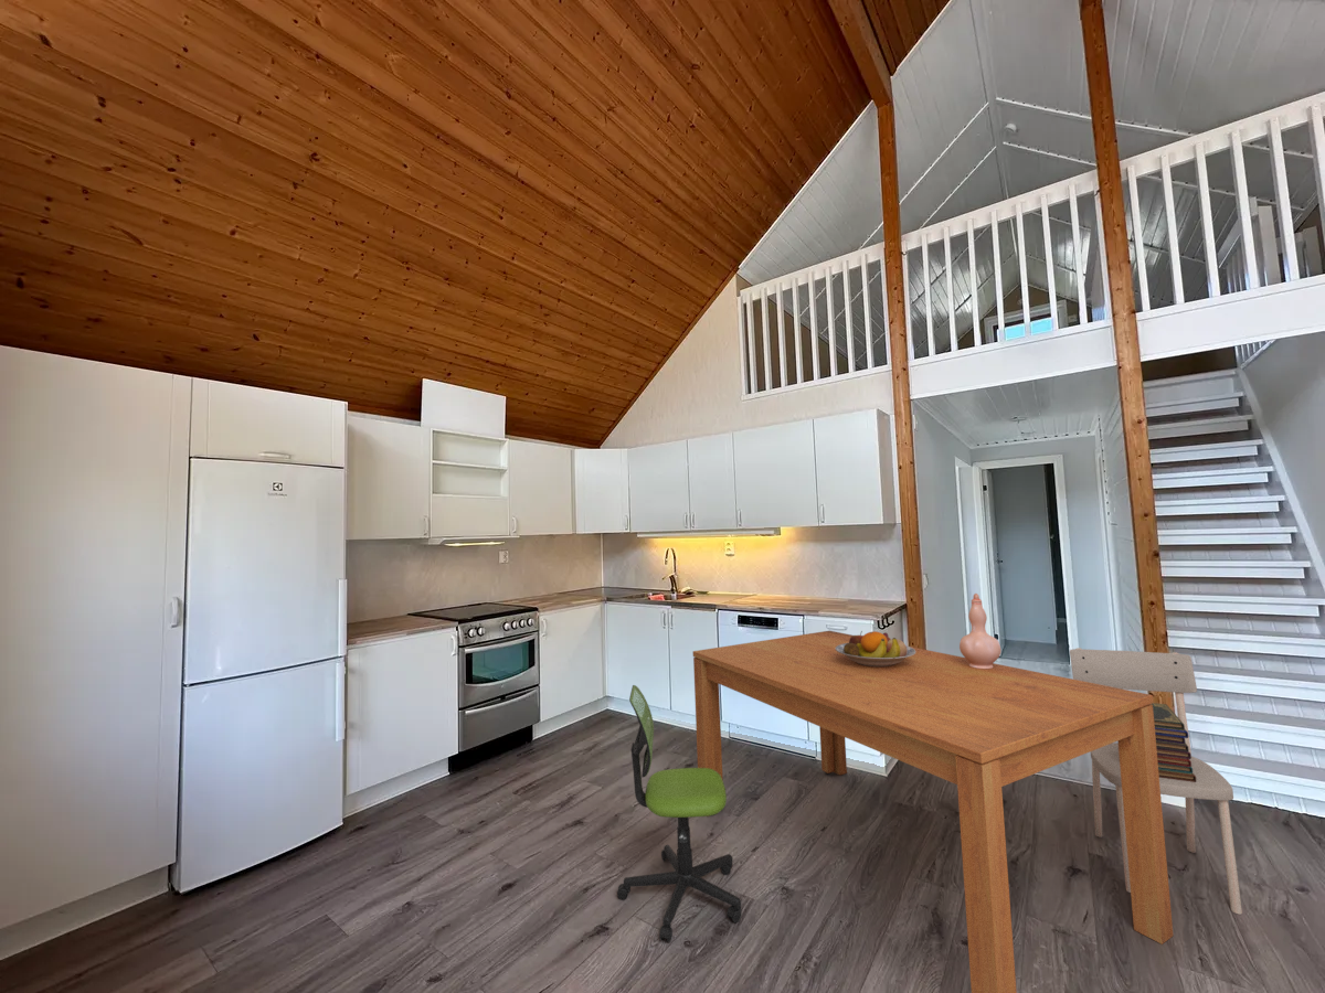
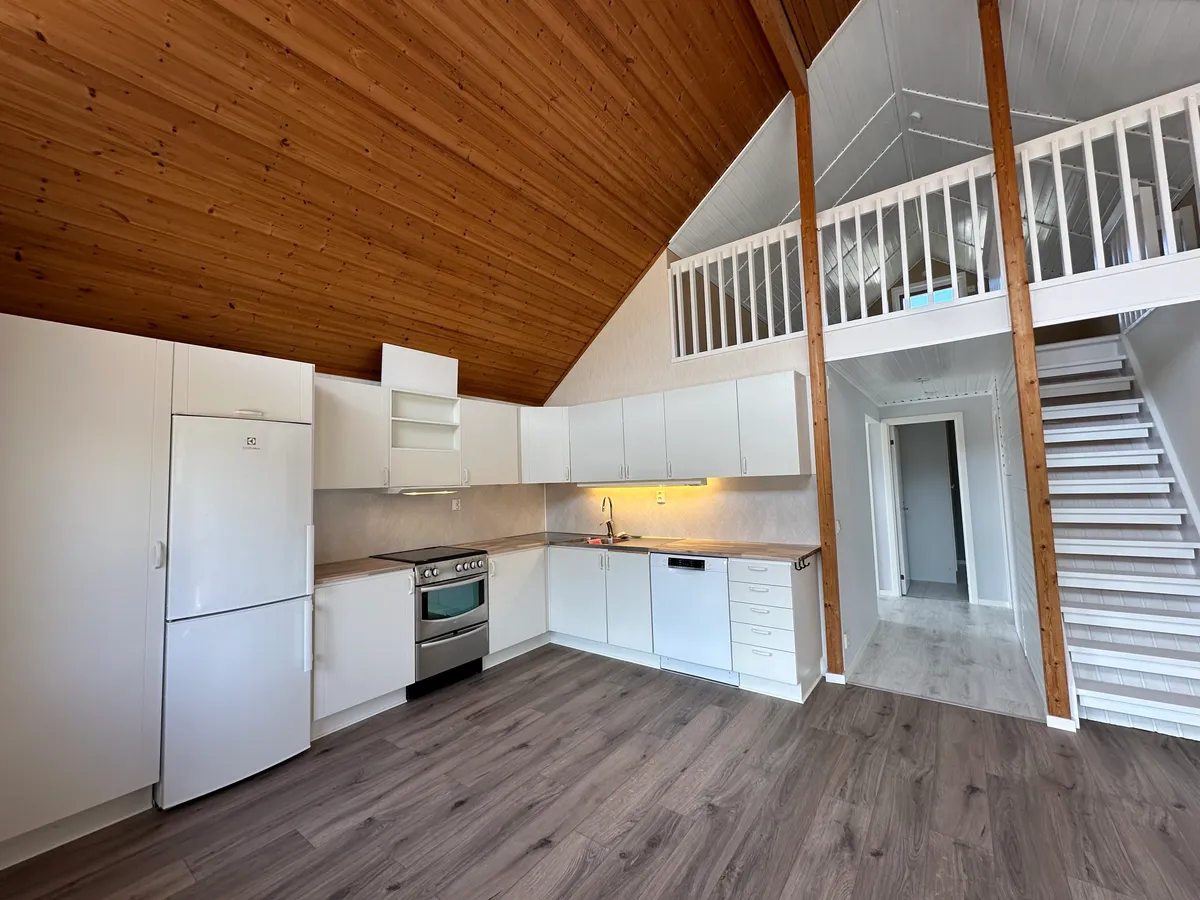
- dining table (884, 754)
- book stack (1155, 737)
- dining chair (1159, 778)
- fruit bowl (873, 645)
- vase (978, 629)
- chair (674, 791)
